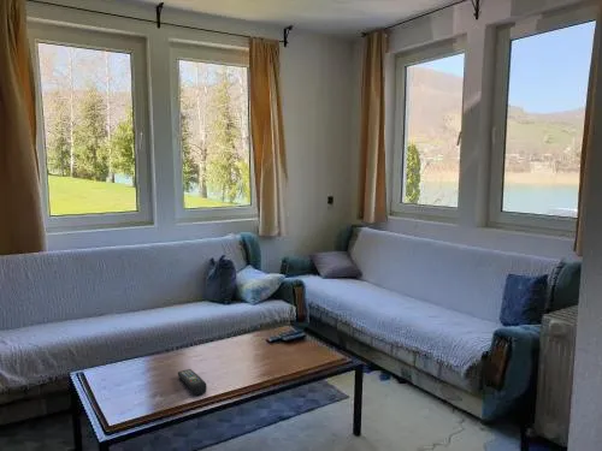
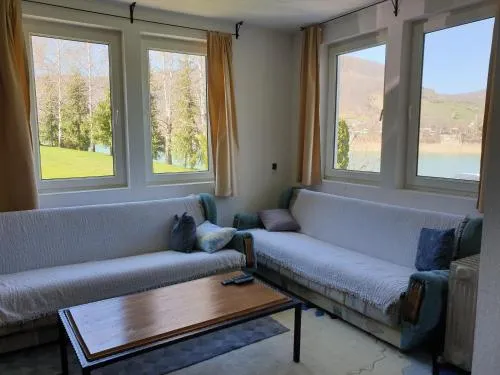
- remote control (191, 380)
